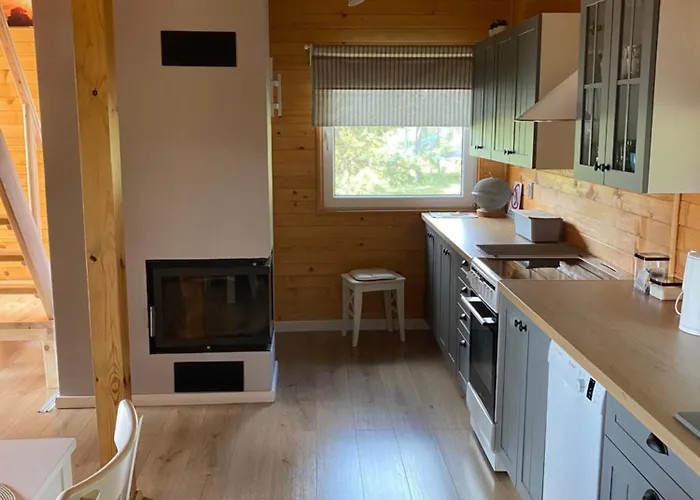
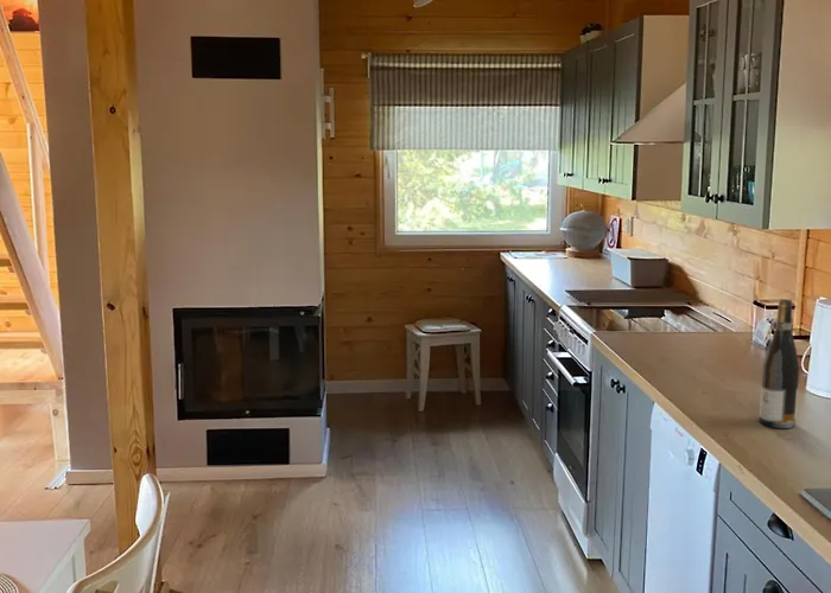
+ wine bottle (781, 362)
